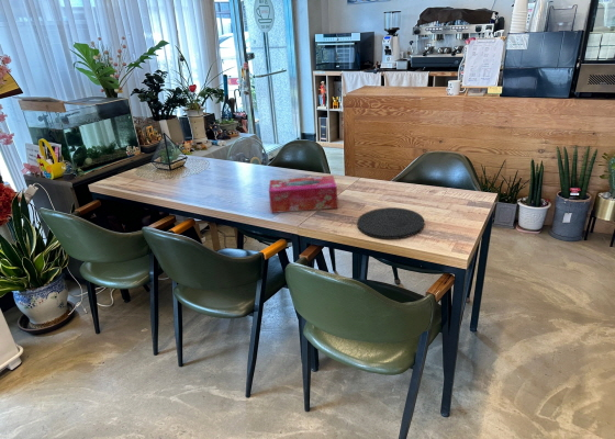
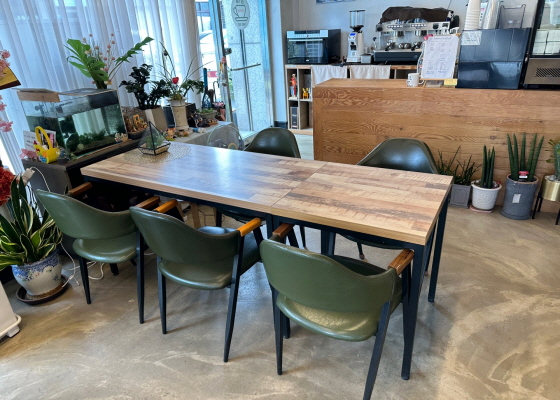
- tissue box (302, 193)
- plate (390, 219)
